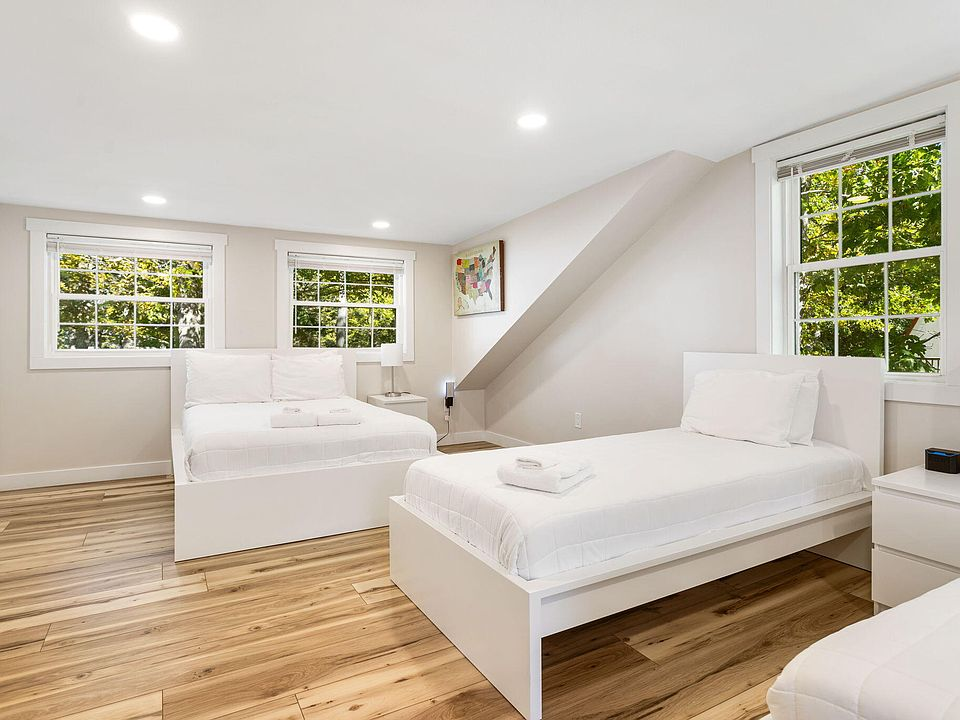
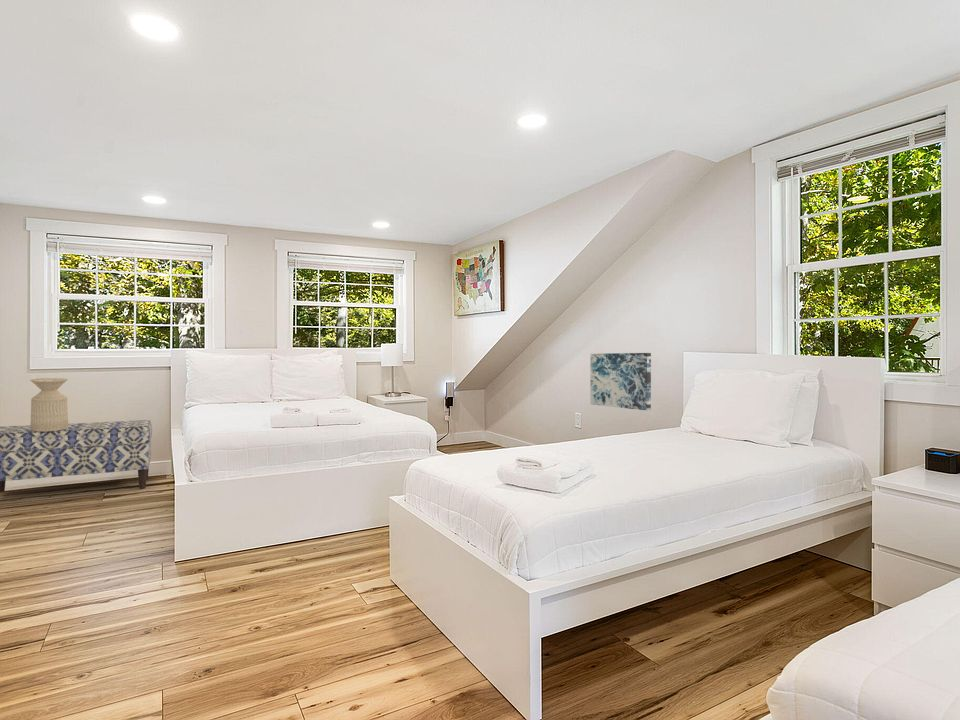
+ side table (49, 405)
+ wall art (619, 380)
+ bench (72, 458)
